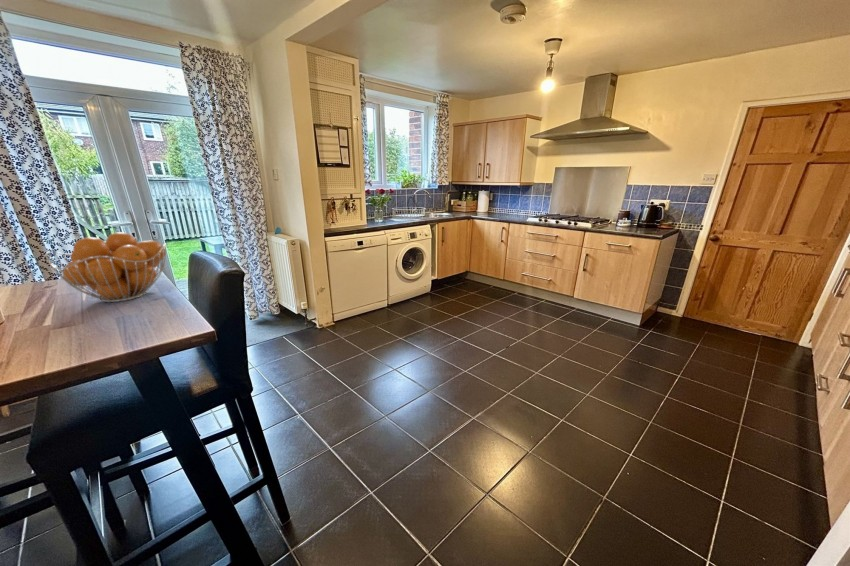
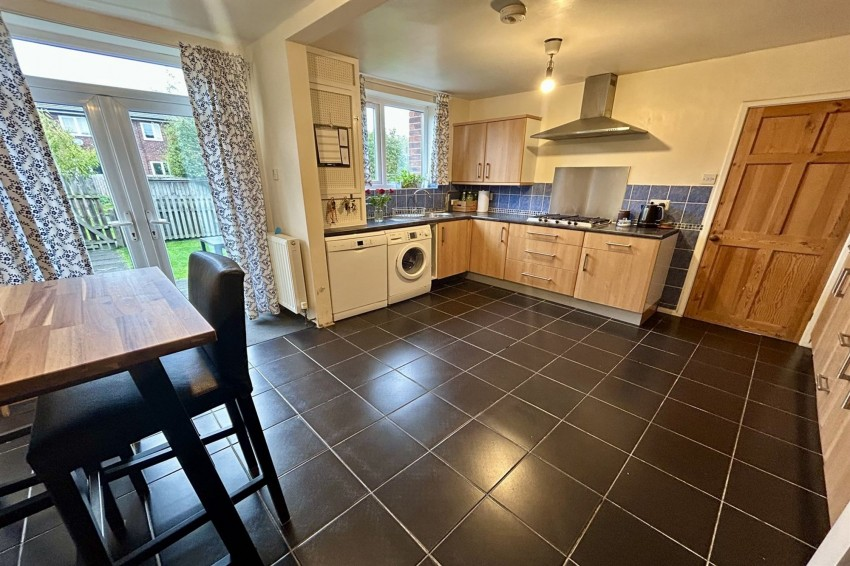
- fruit basket (115, 266)
